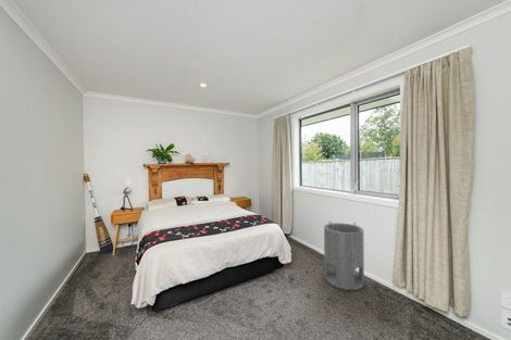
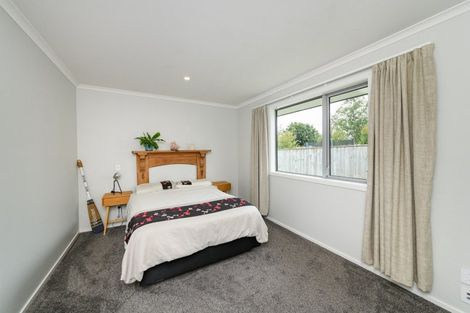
- cylinder (342, 252)
